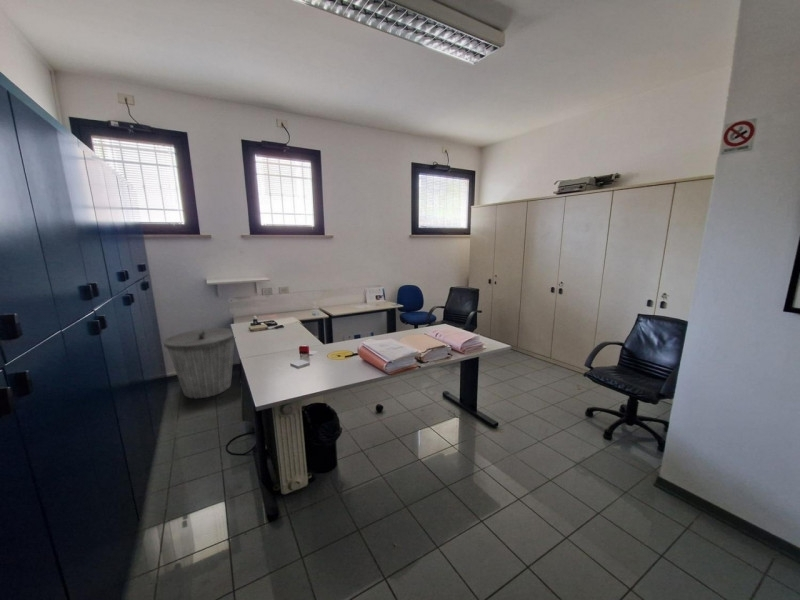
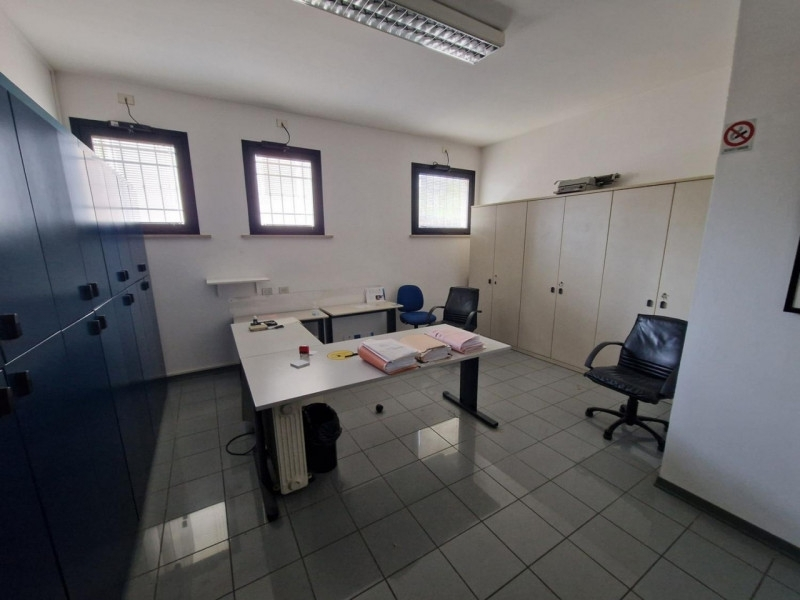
- trash can (204, 359)
